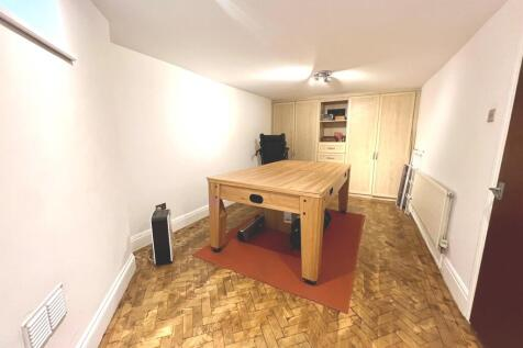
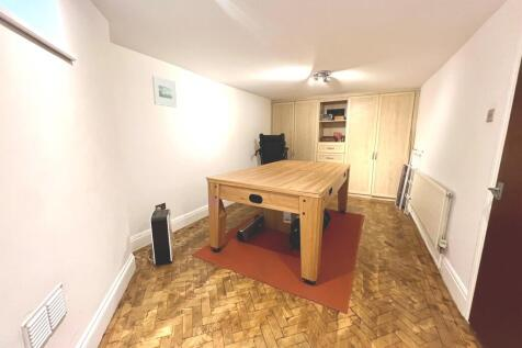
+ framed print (164, 92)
